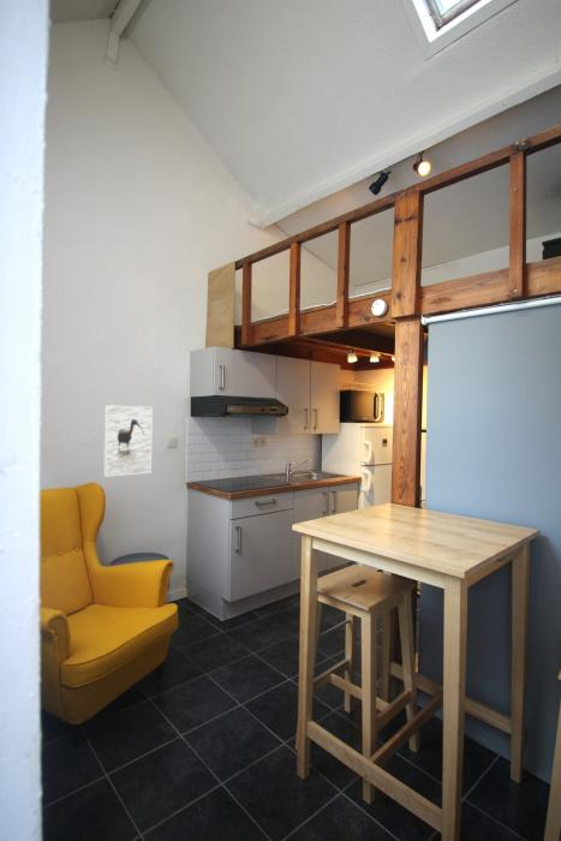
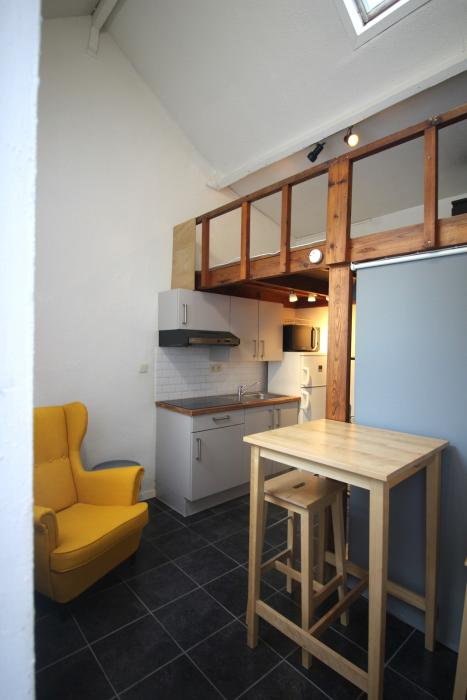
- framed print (129, 440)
